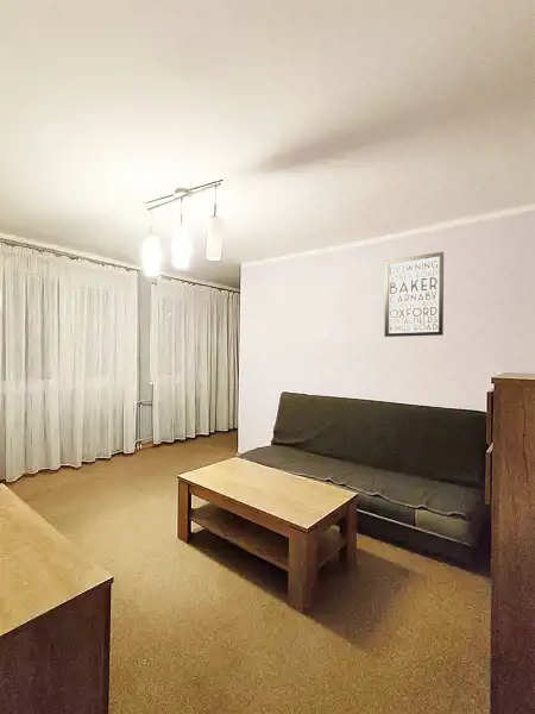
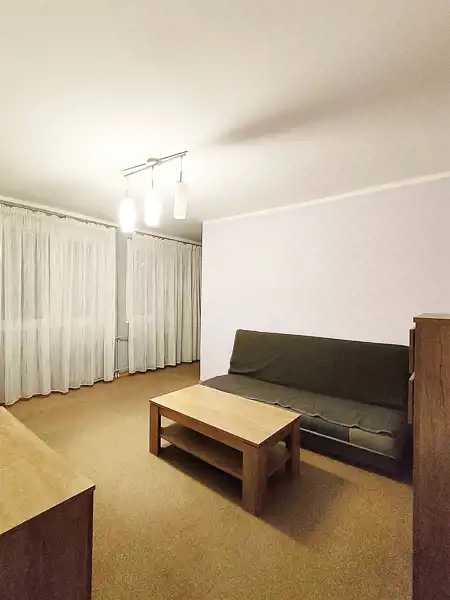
- wall art (413, 296)
